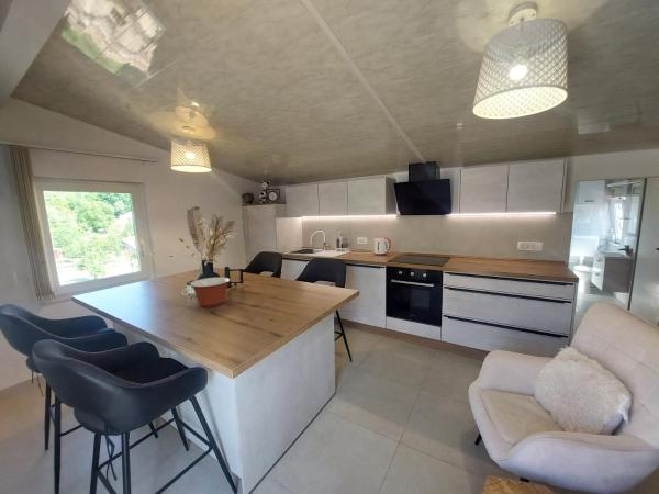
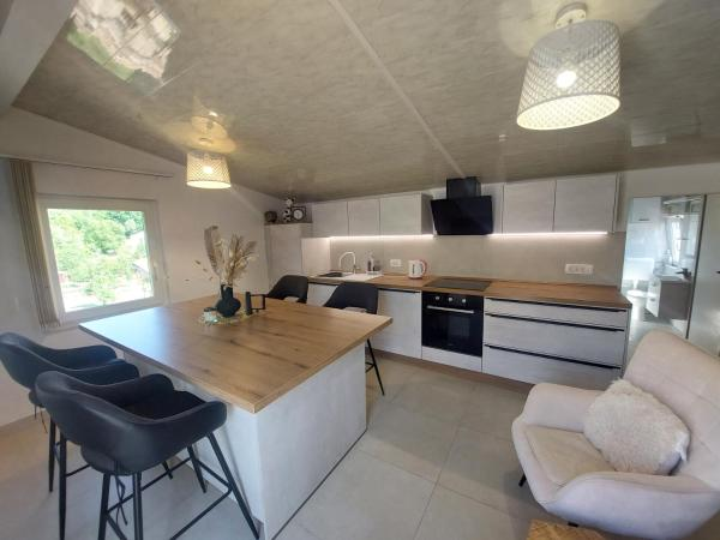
- mixing bowl (211, 292)
